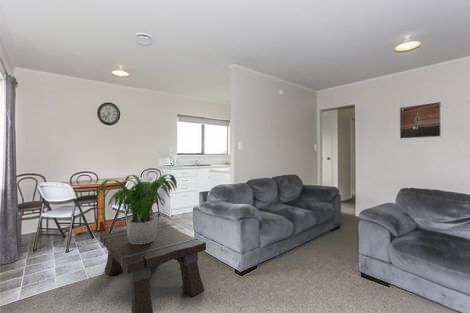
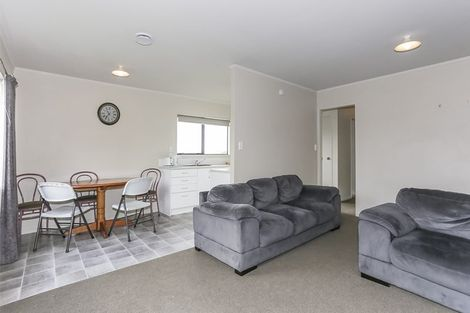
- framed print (419, 121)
- coffee table (150, 259)
- potted plant (139, 207)
